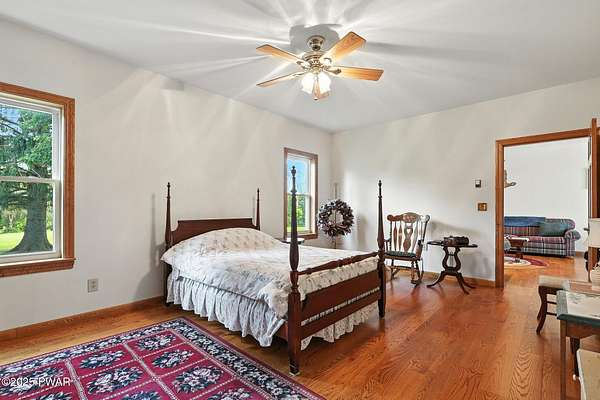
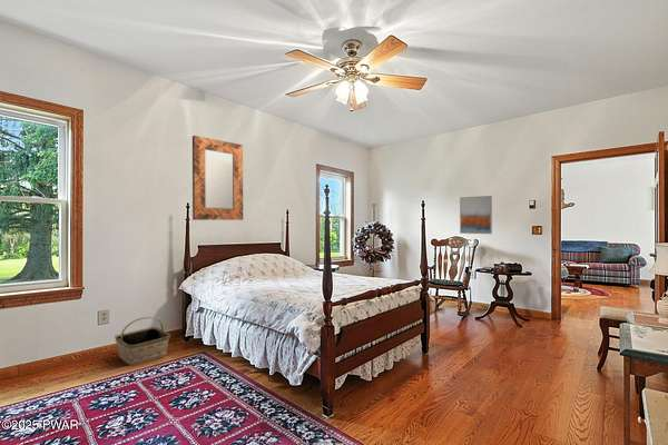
+ wall art (475, 215)
+ basket (143, 337)
+ home mirror (218, 180)
